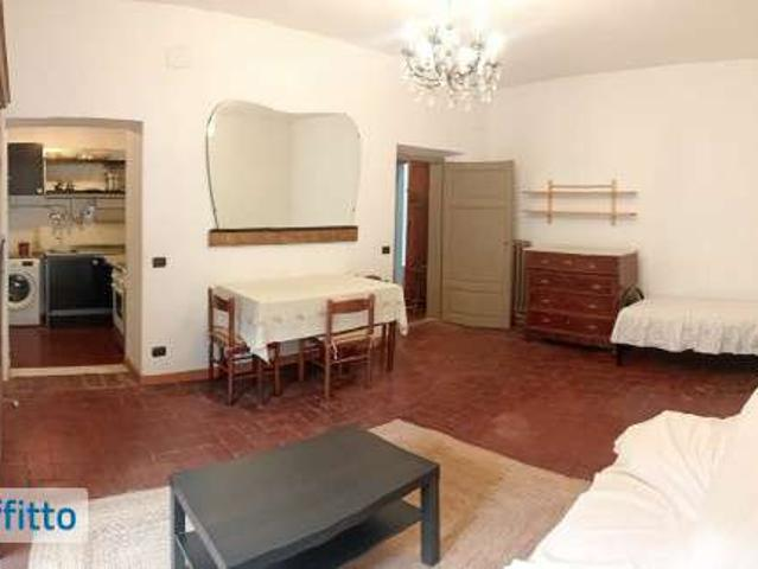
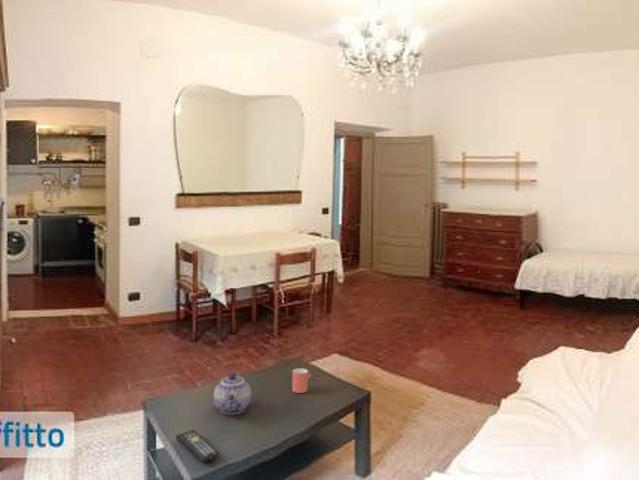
+ teapot (232, 391)
+ remote control (196, 444)
+ cup (302, 379)
